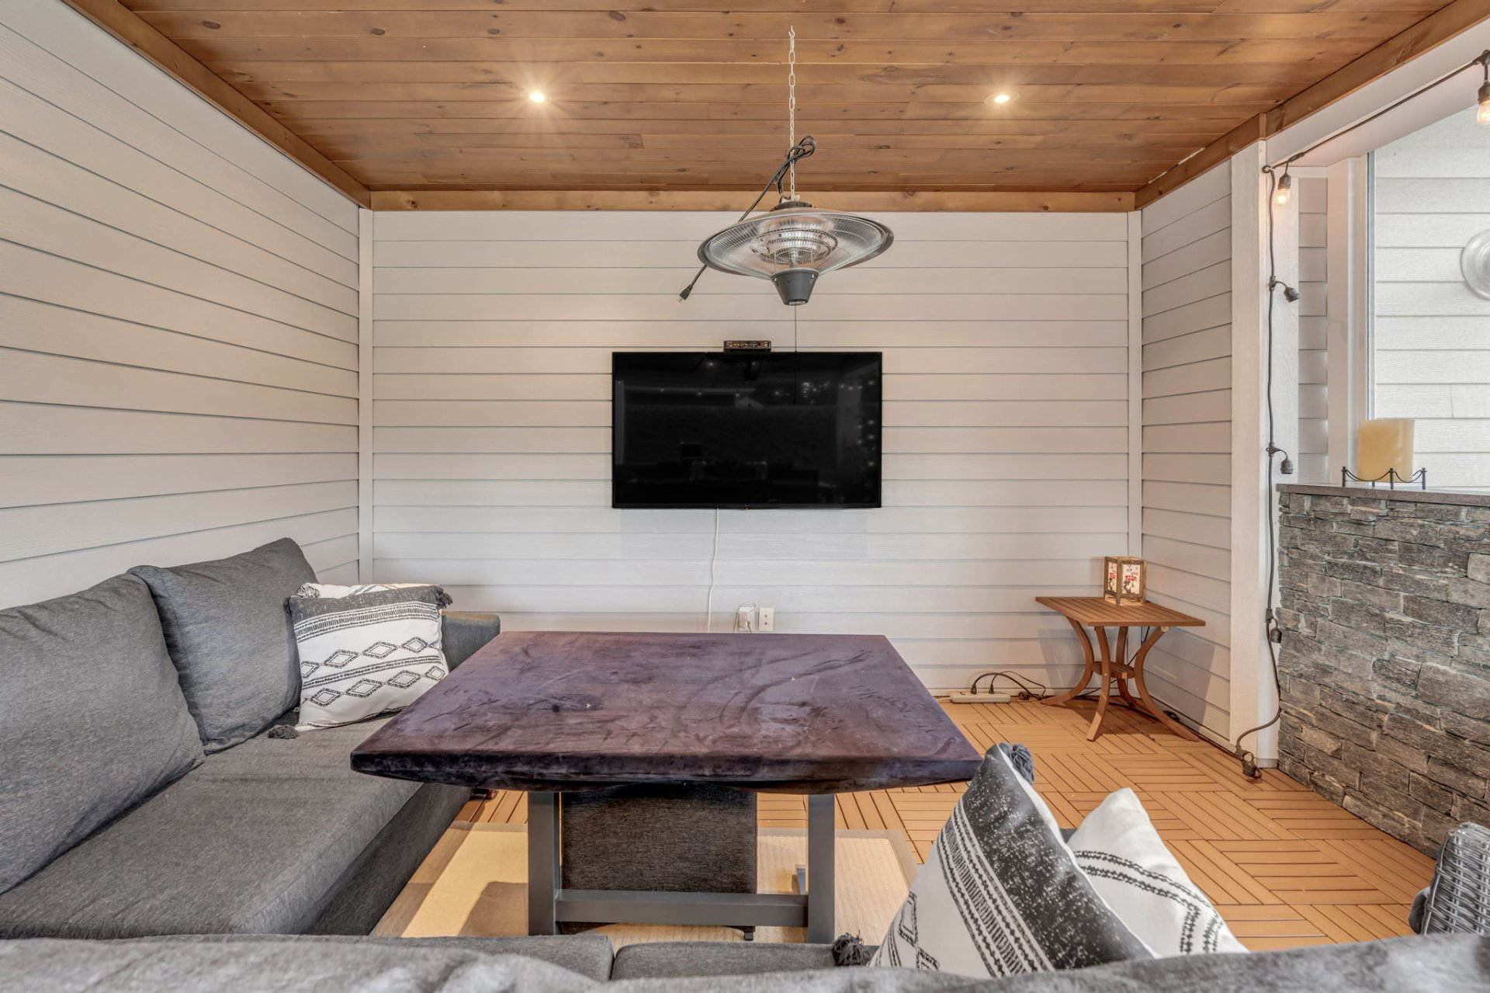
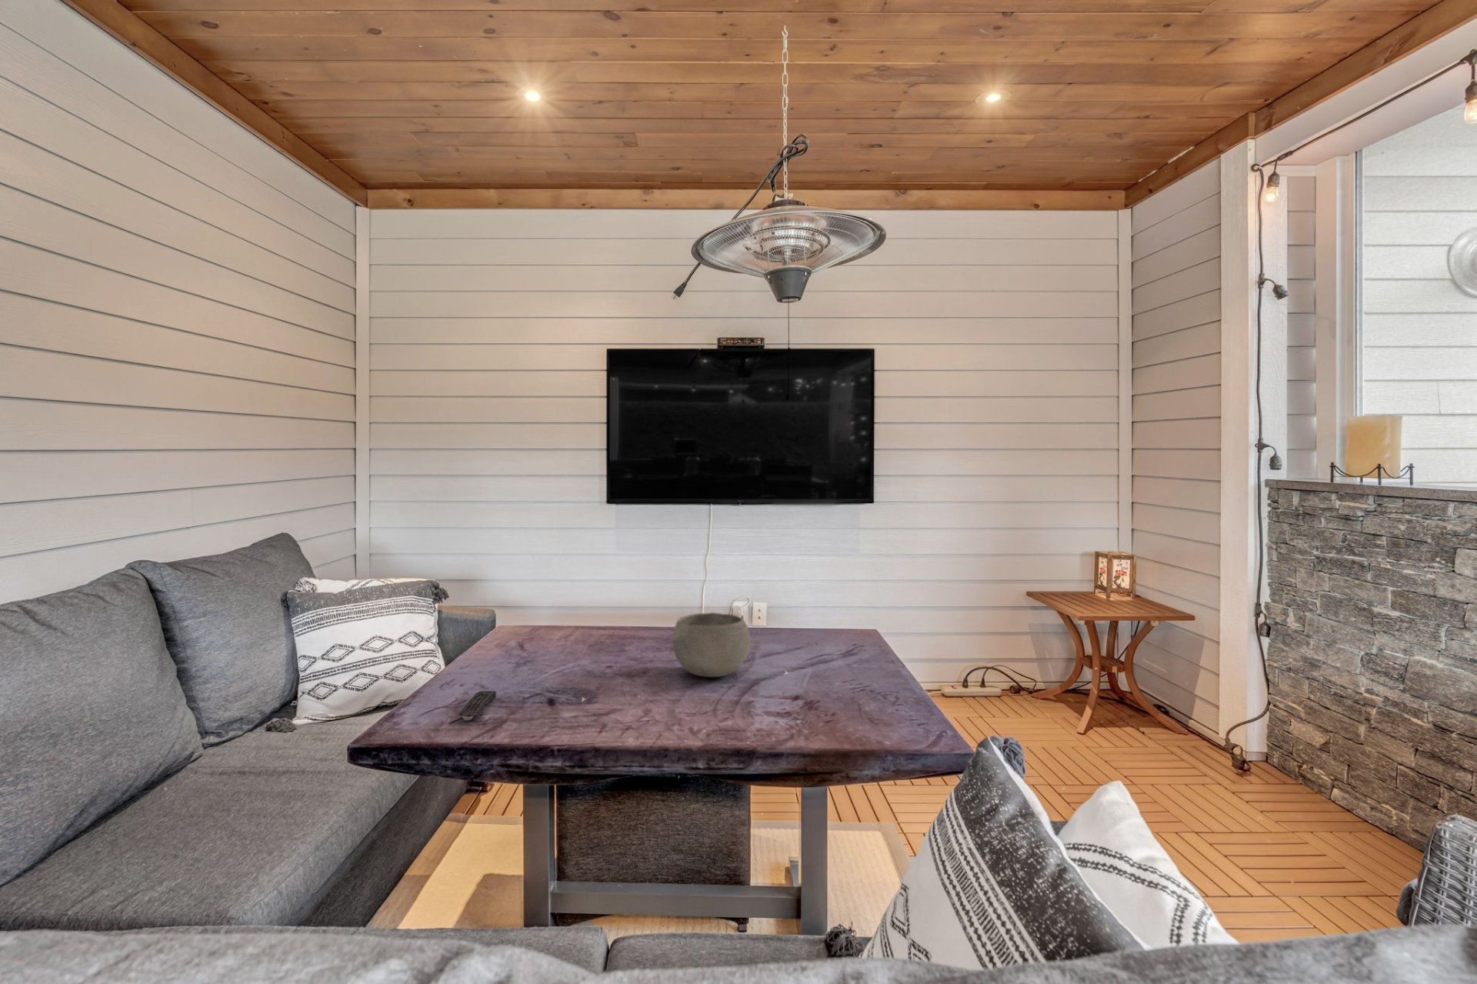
+ bowl (710, 646)
+ remote control (478, 704)
